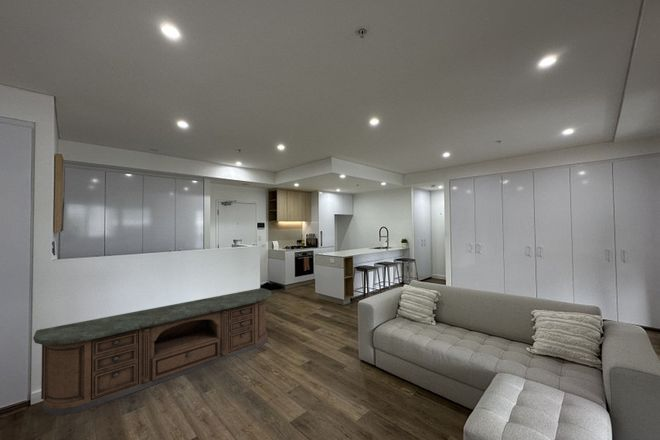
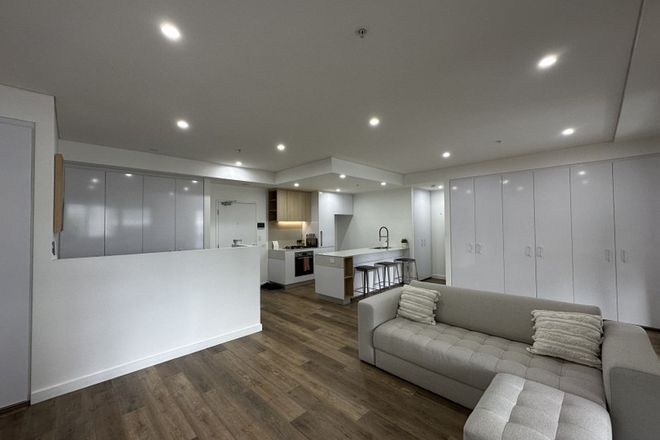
- sideboard (183, 337)
